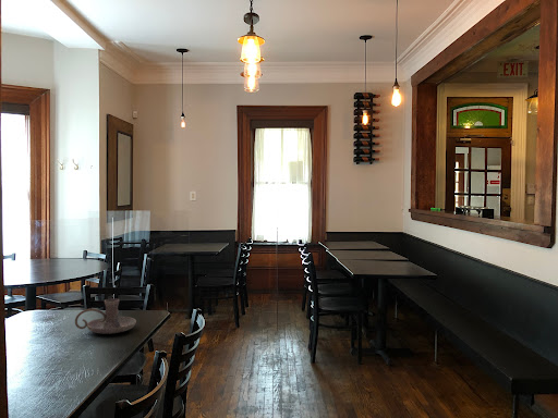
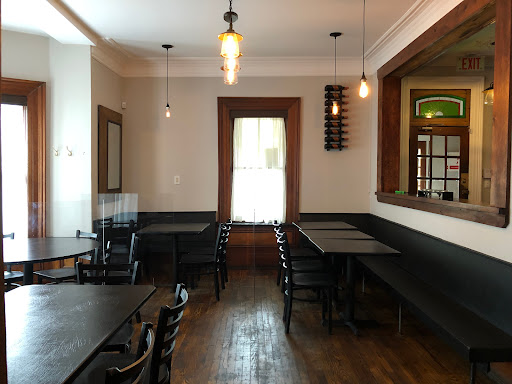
- candle holder (106, 316)
